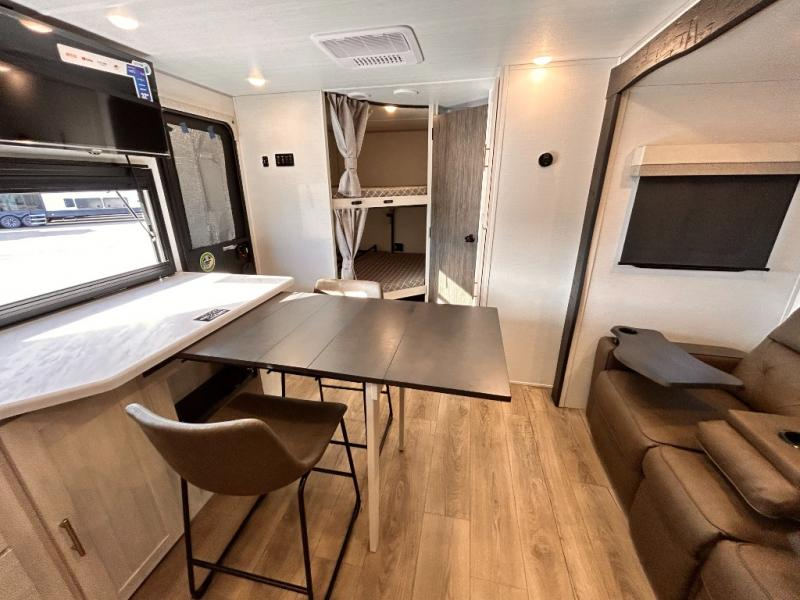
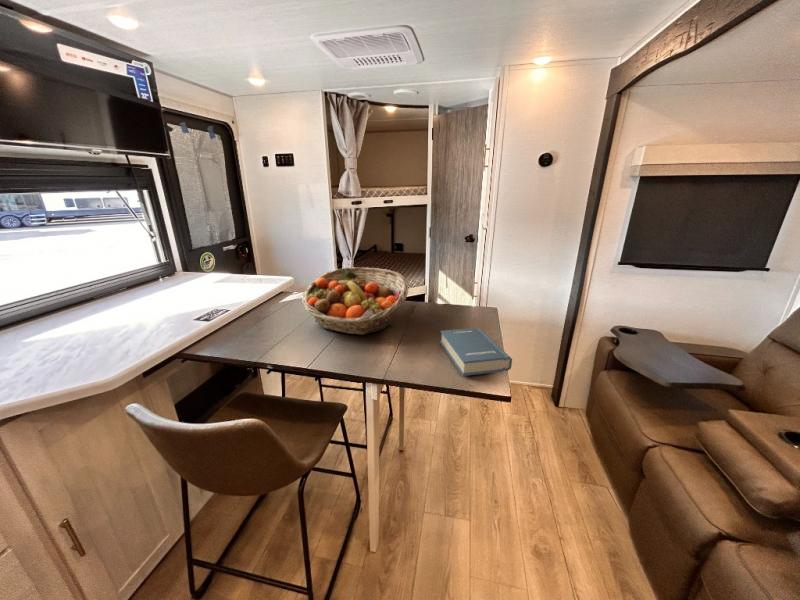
+ hardback book (473, 349)
+ fruit basket (355, 298)
